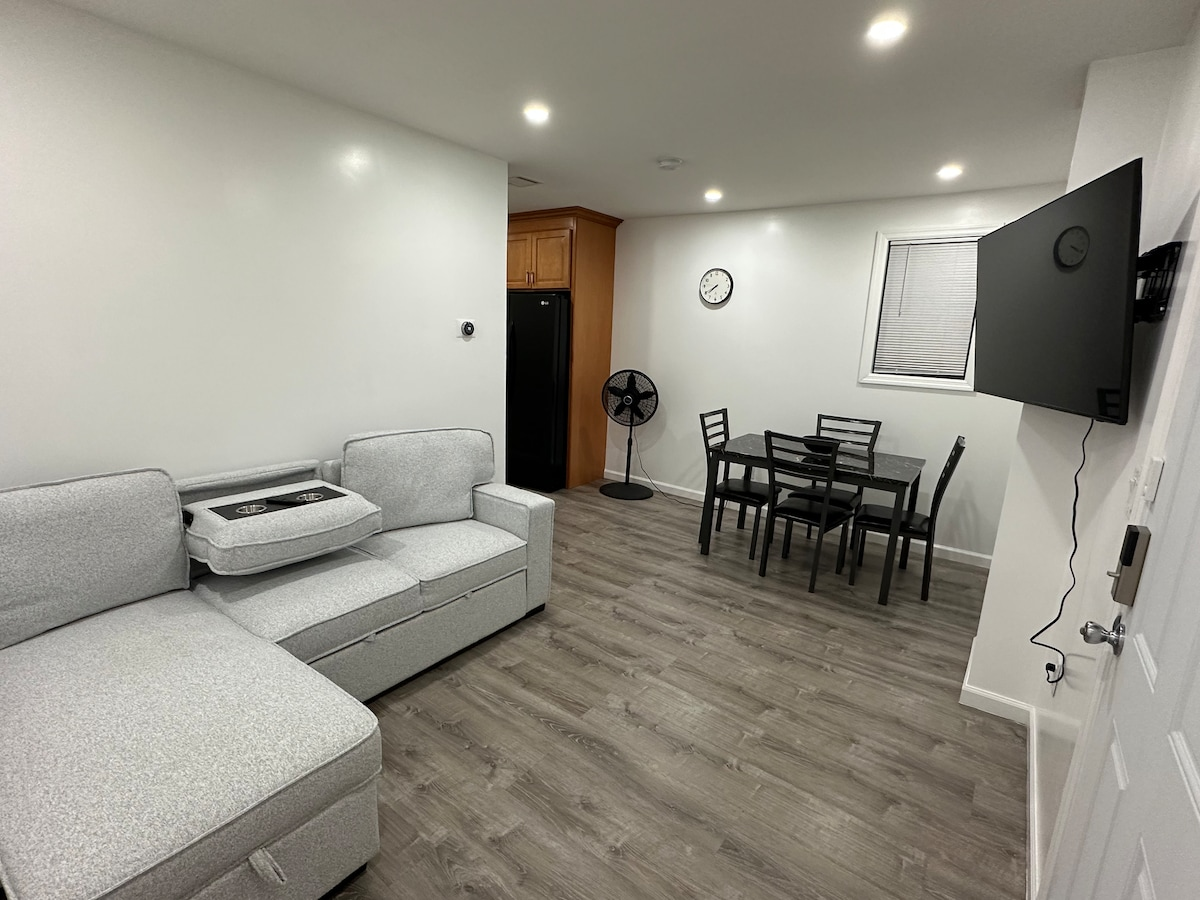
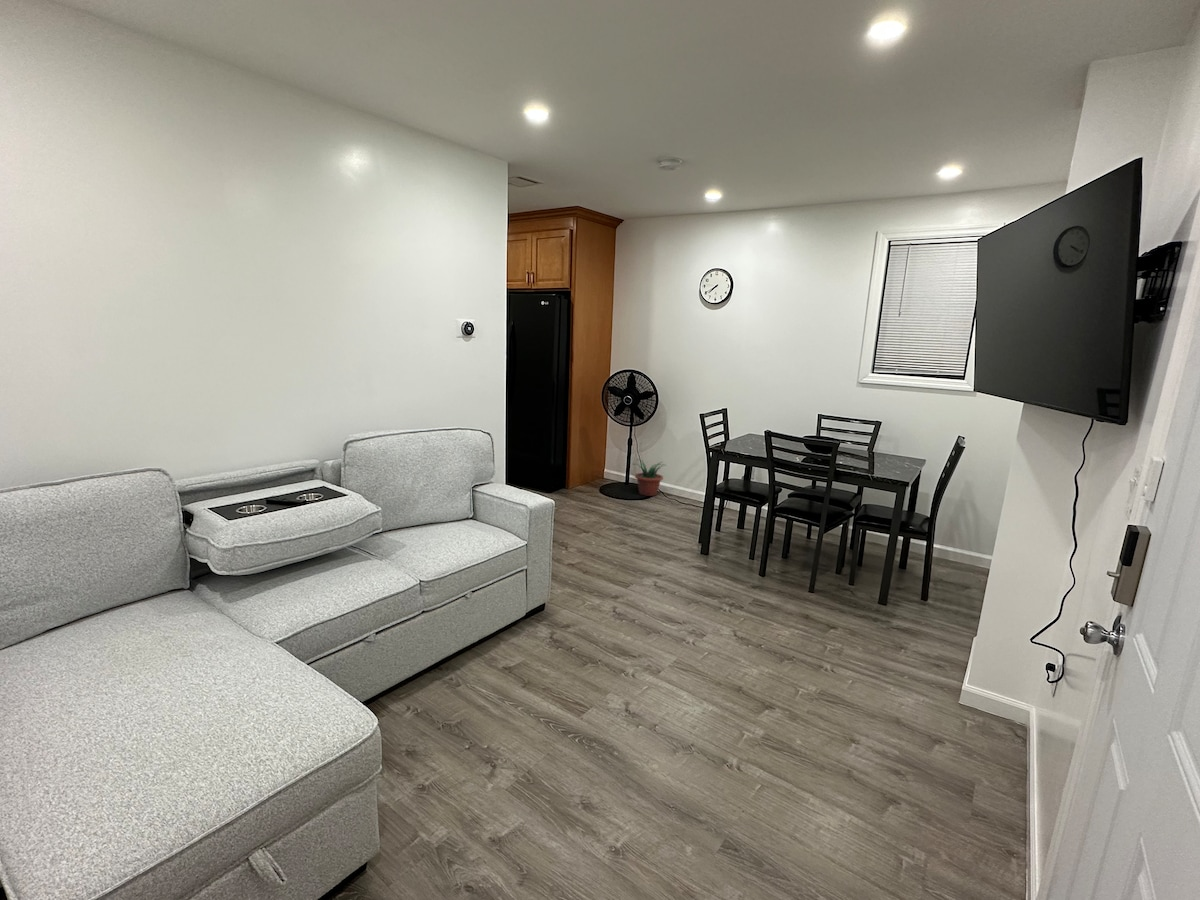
+ potted plant (649, 477)
